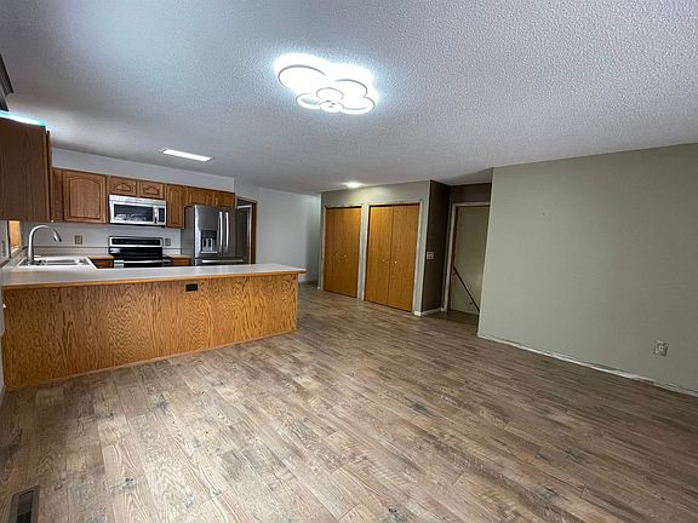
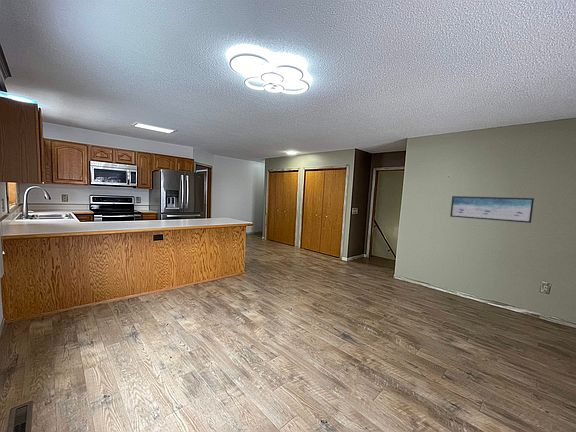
+ wall art (488, 208)
